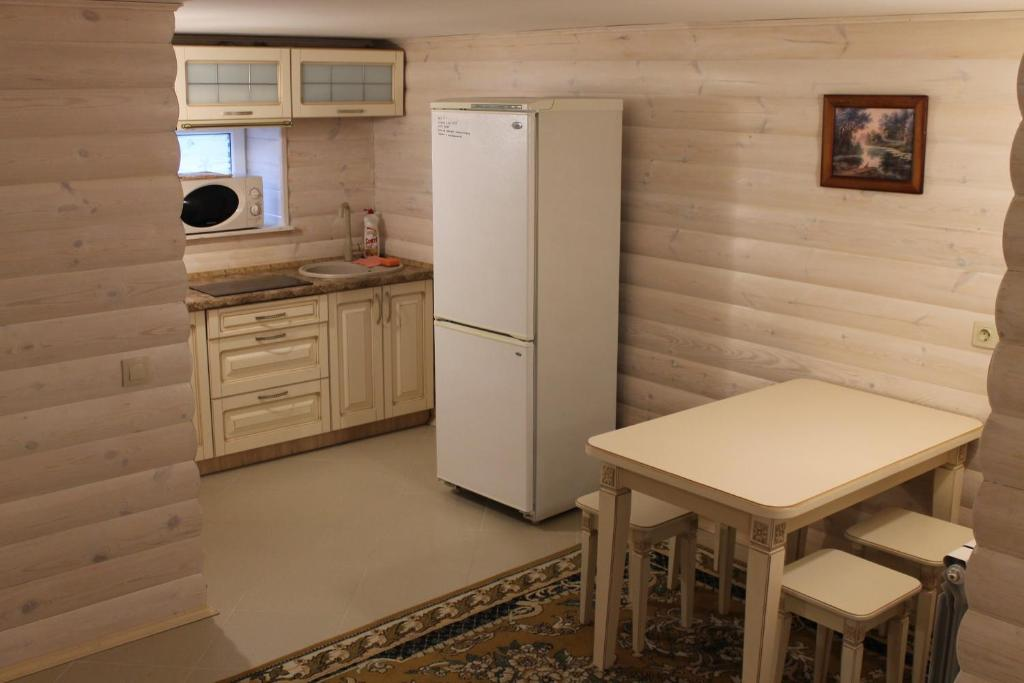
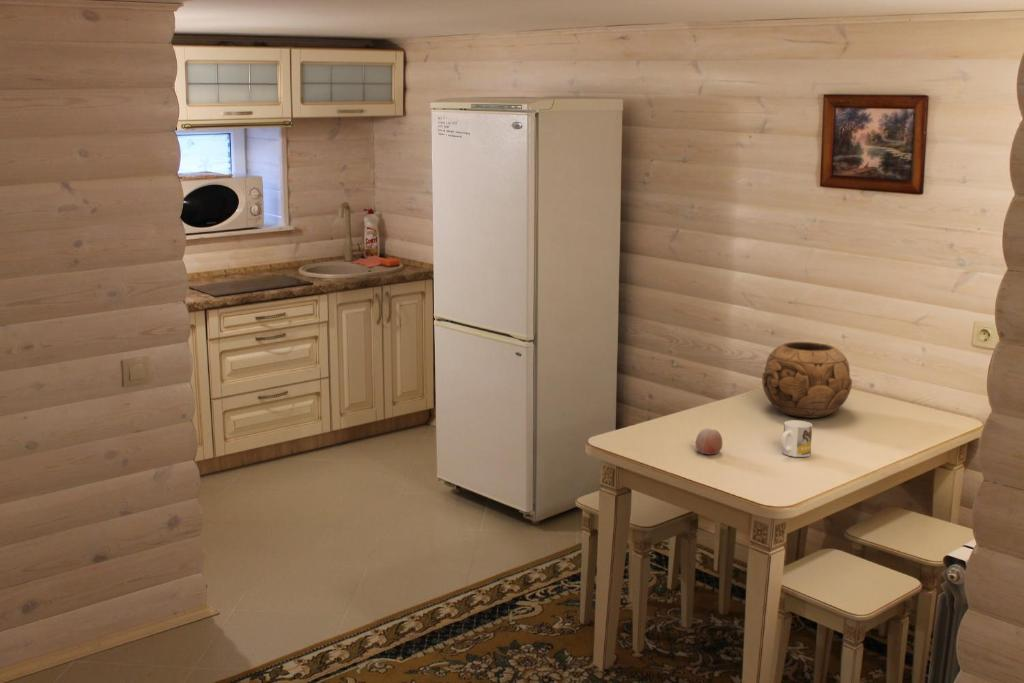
+ apple (709, 440)
+ mug (793, 439)
+ decorative bowl (806, 379)
